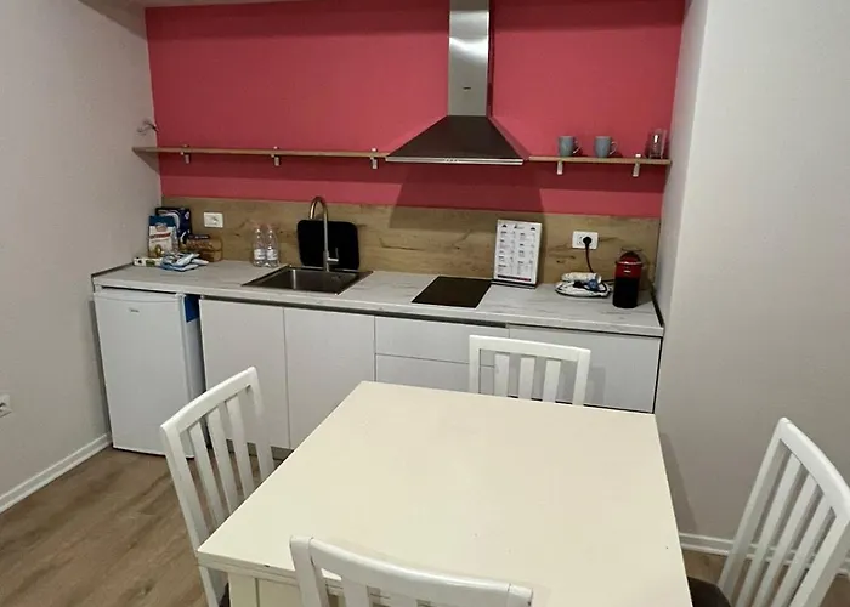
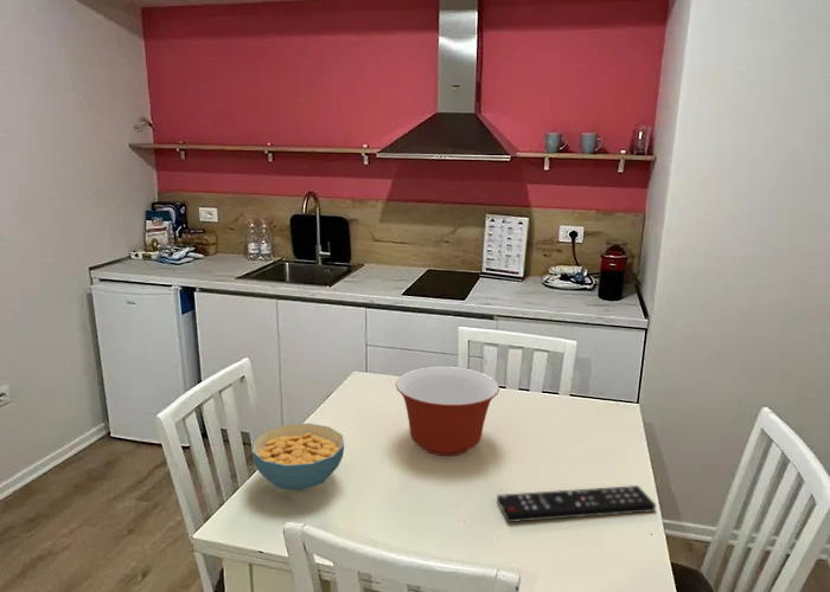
+ mixing bowl (446, 414)
+ cereal bowl (299, 463)
+ remote control (574, 502)
